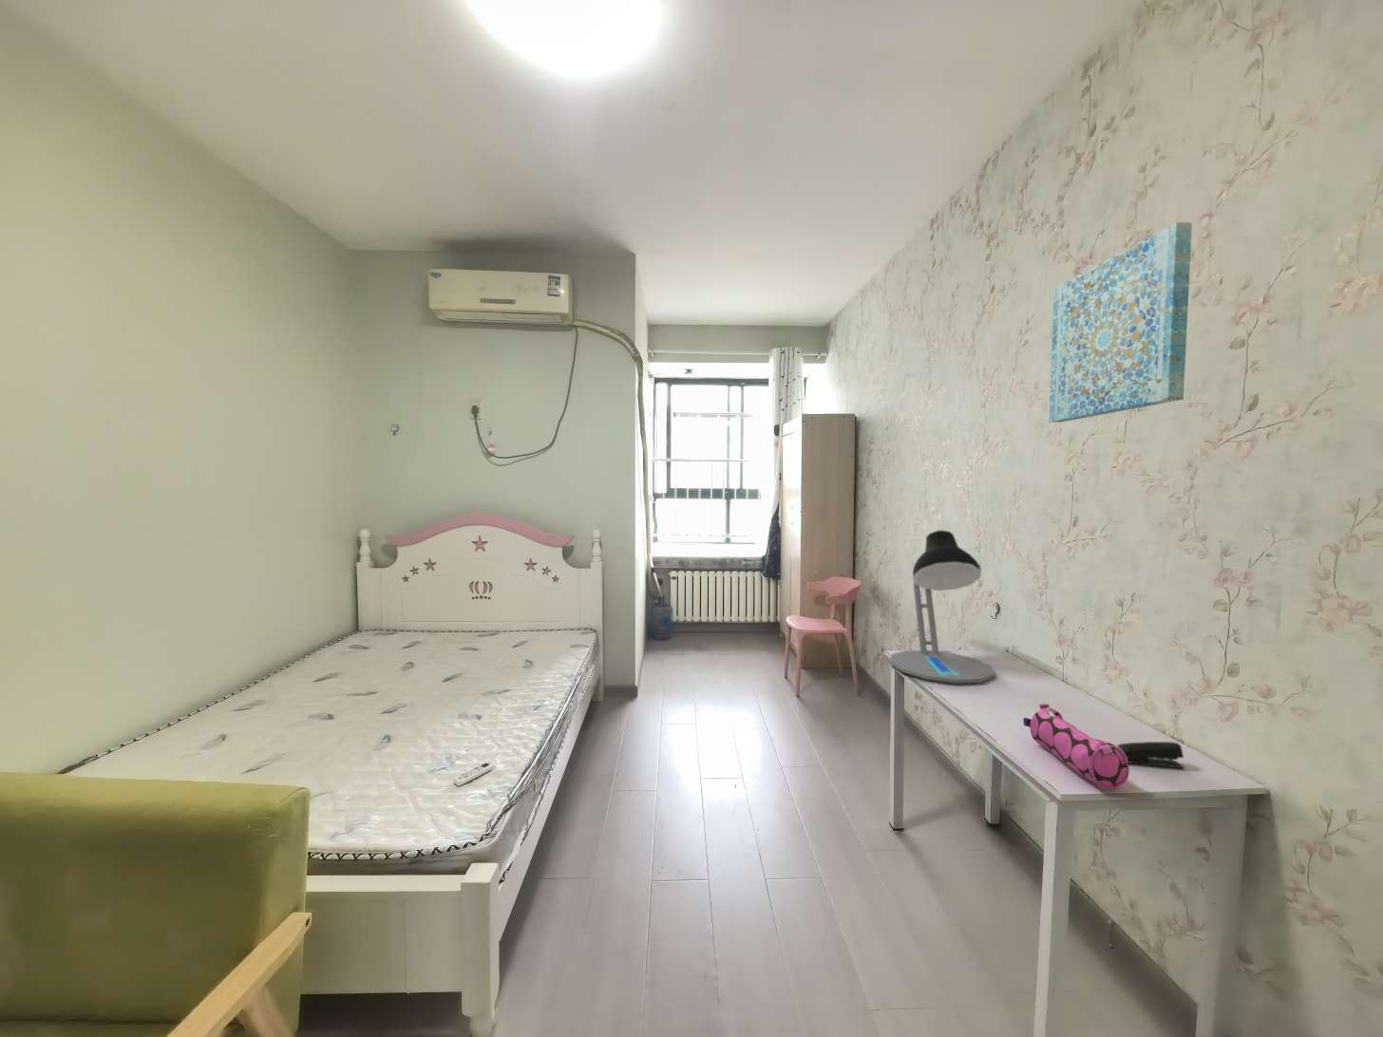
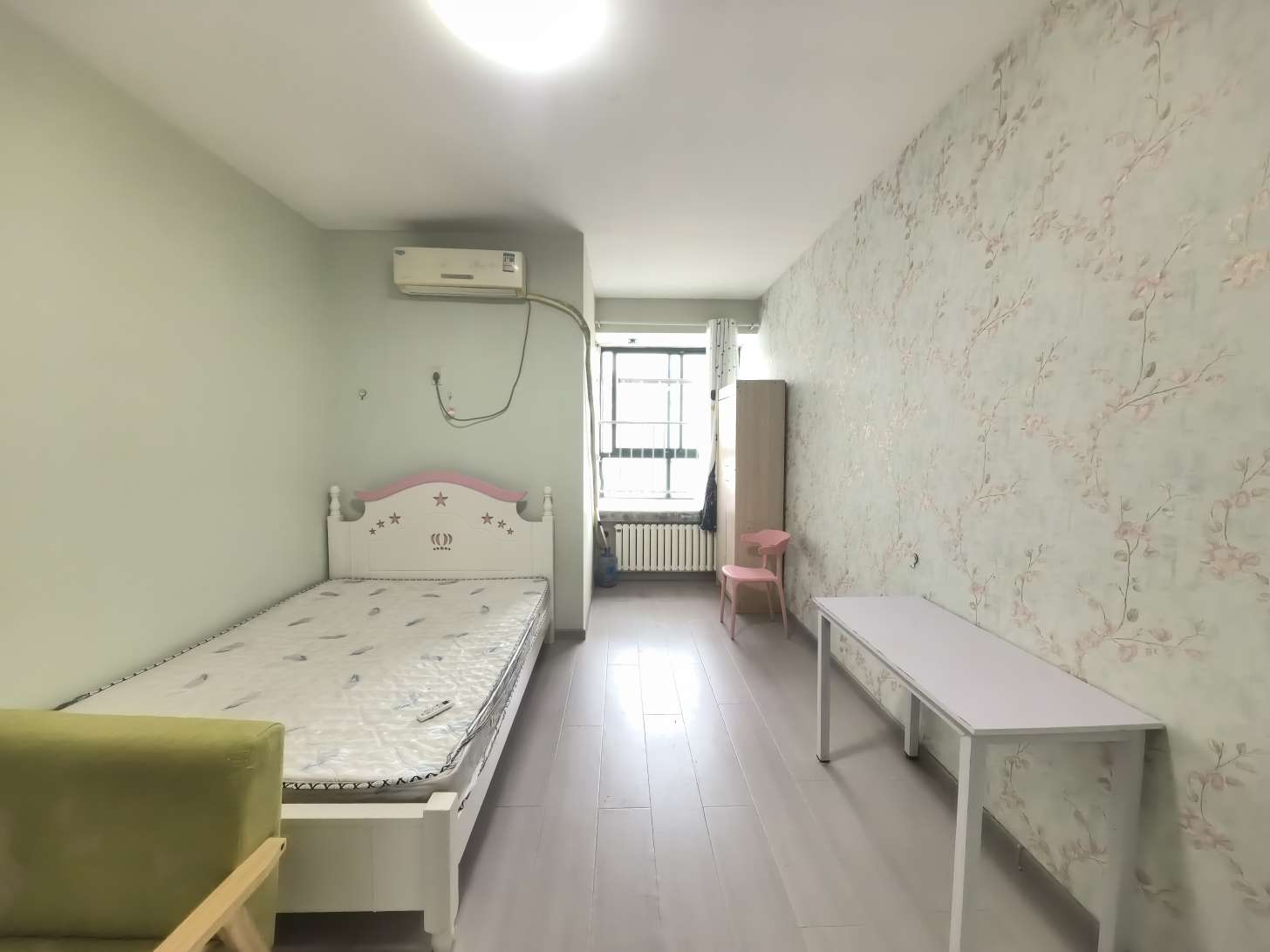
- desk lamp (938, 589)
- wall art (1110, 337)
- stapler (1149, 752)
- pencil case (1075, 743)
